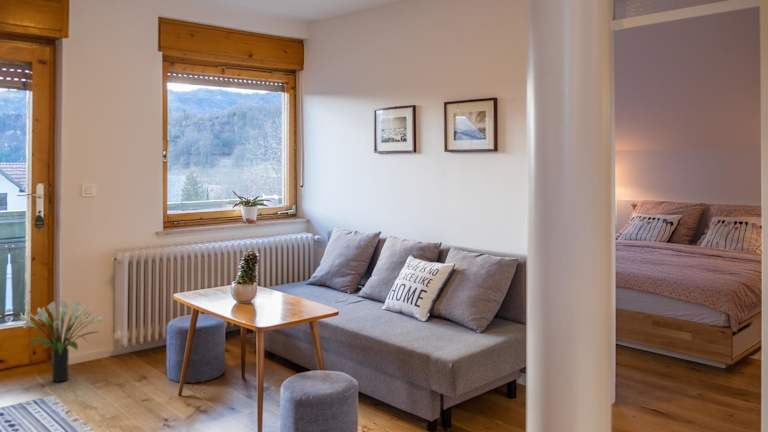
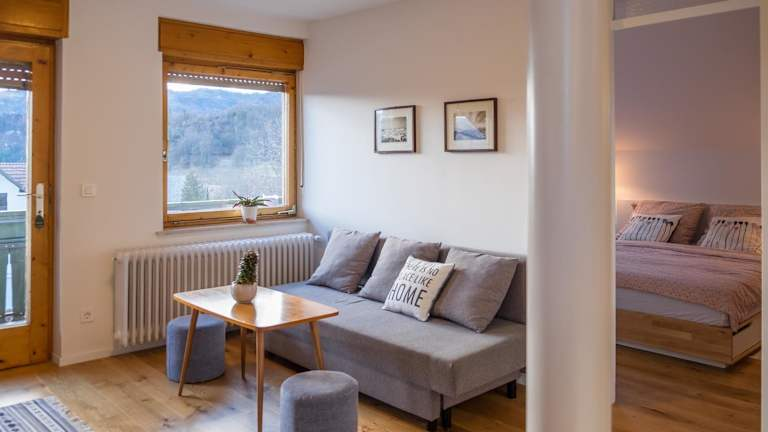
- potted plant (63, 339)
